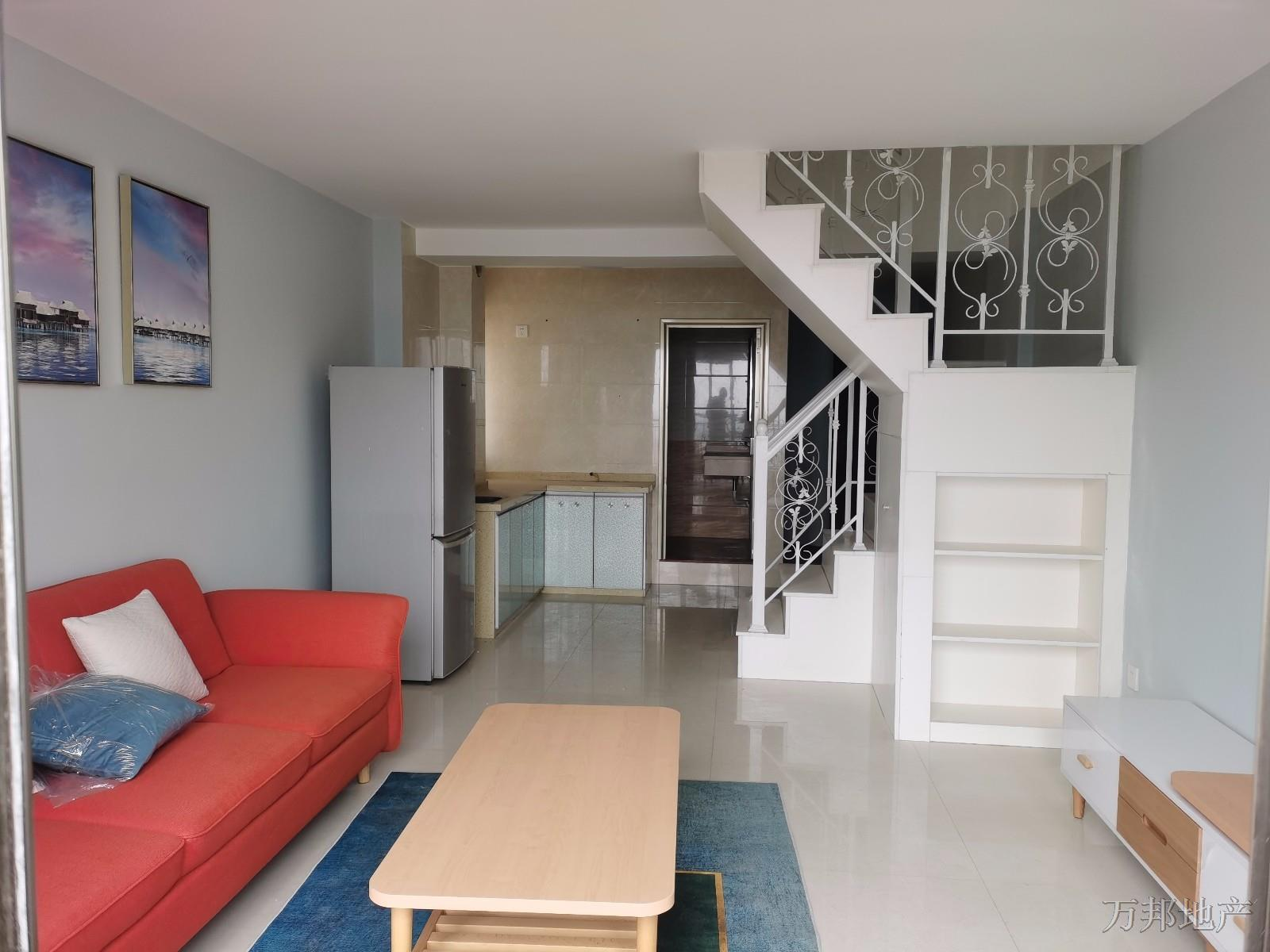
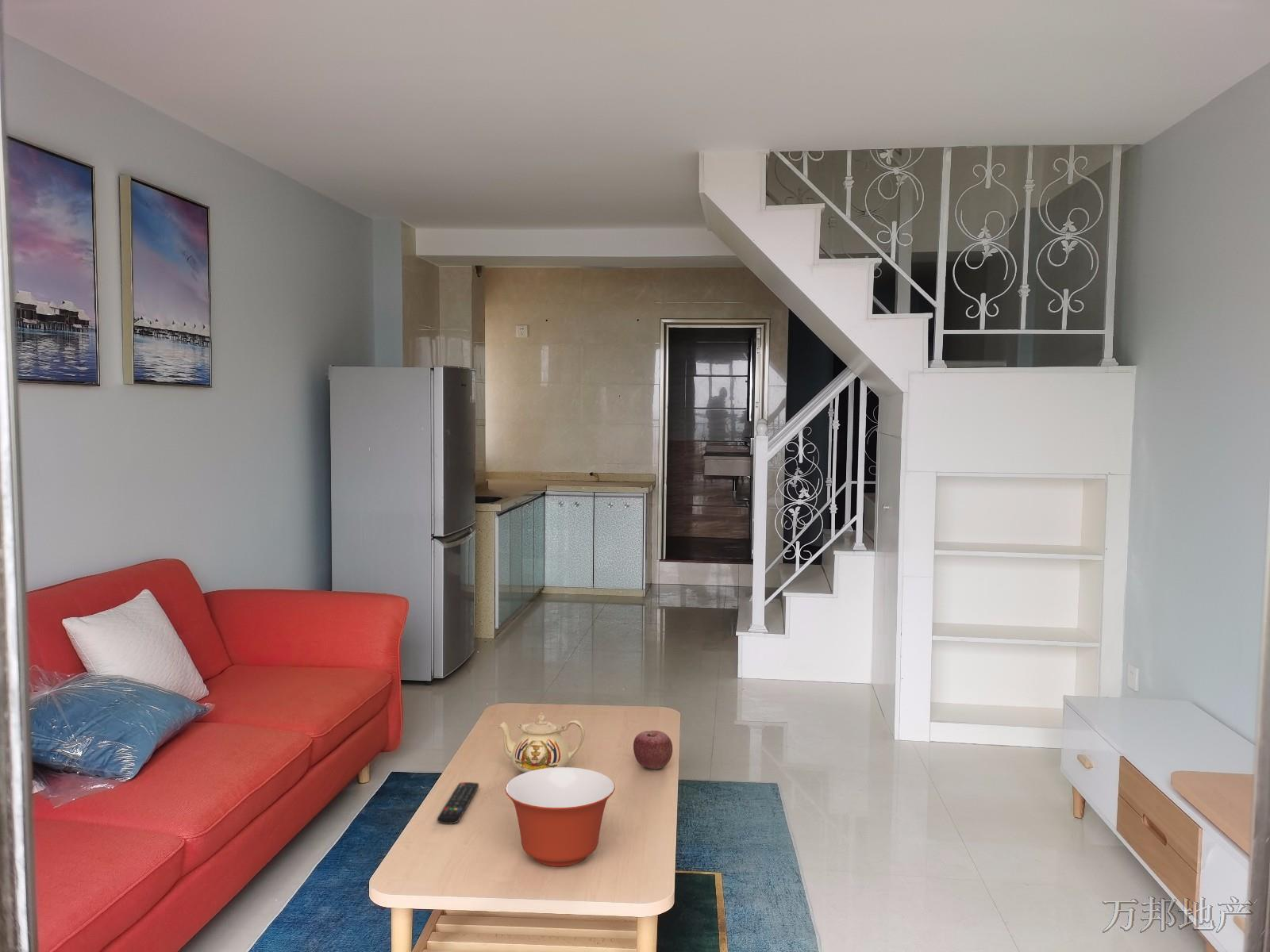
+ mixing bowl (560, 820)
+ remote control (459, 802)
+ teapot (541, 742)
+ apple (652, 750)
